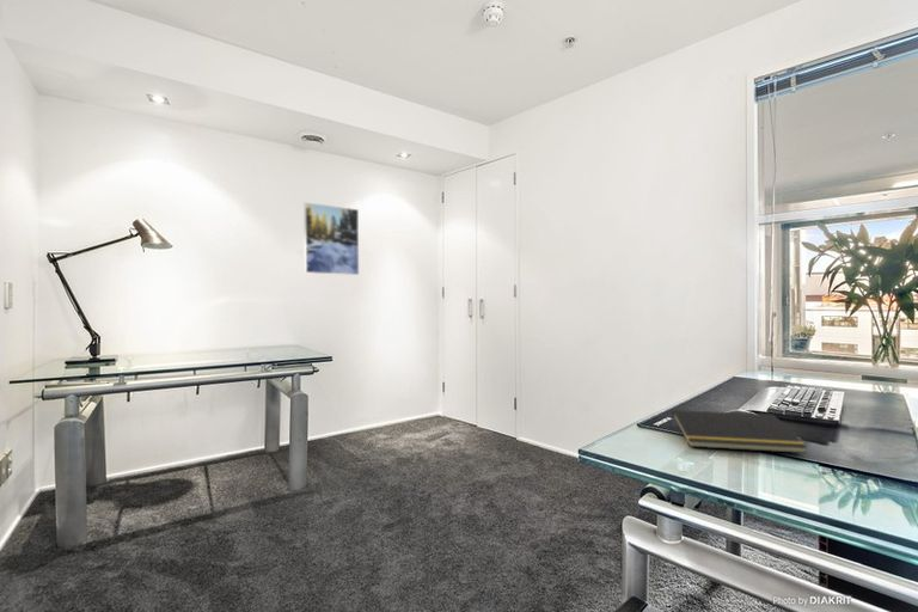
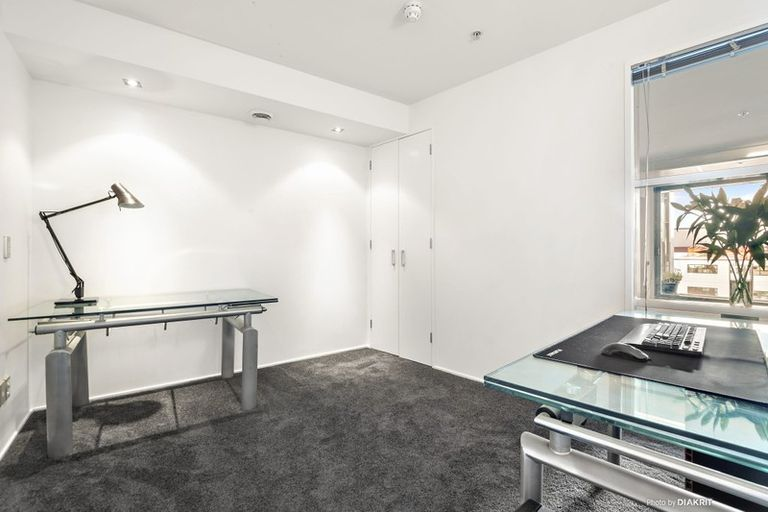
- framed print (332, 239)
- notepad (733, 429)
